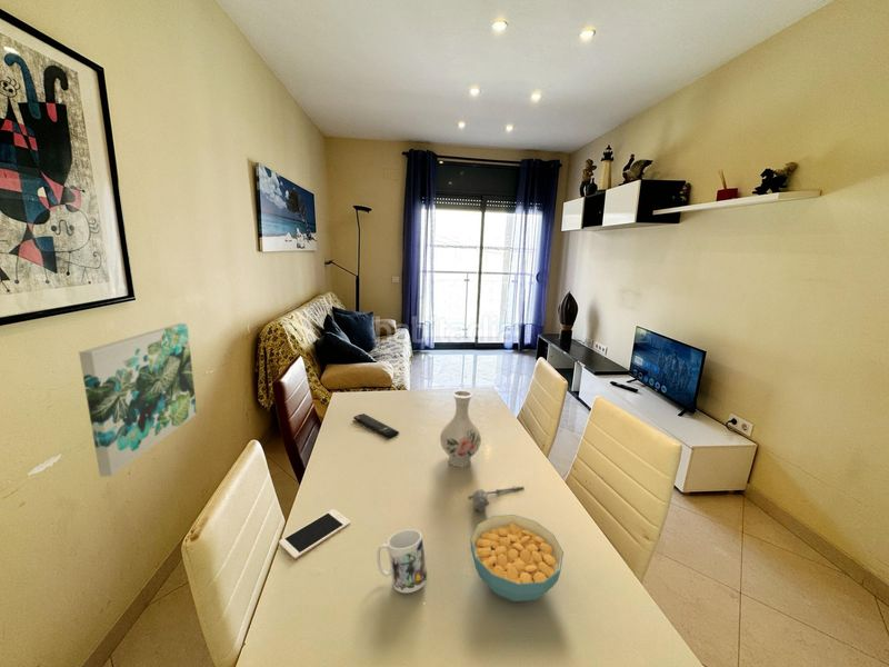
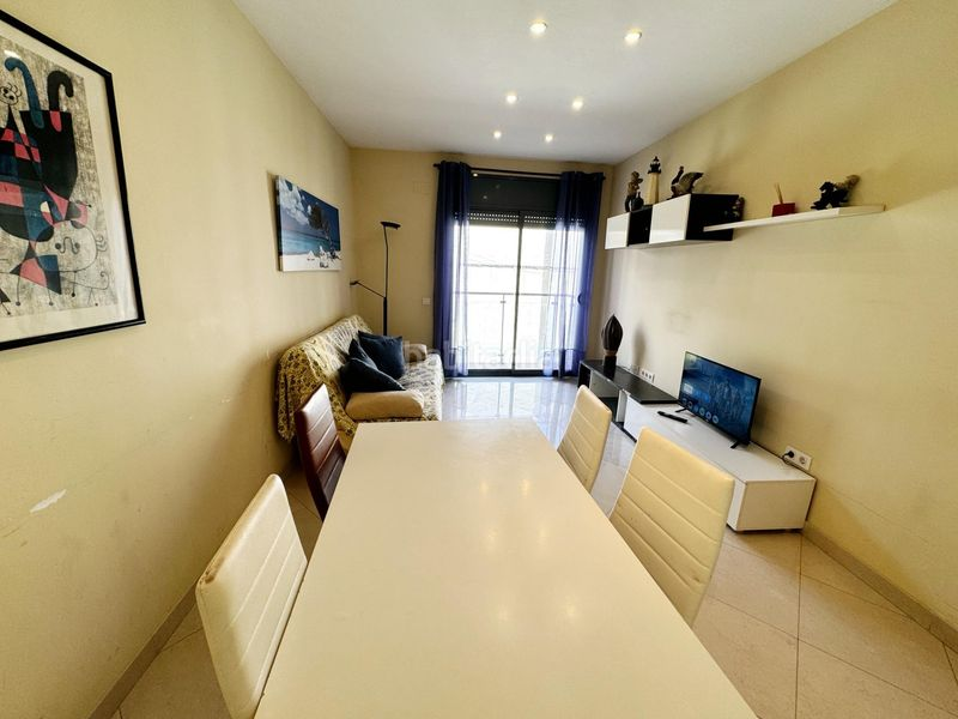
- cell phone (316, 531)
- spoon (501, 491)
- vase (460, 427)
- cereal bowl (513, 564)
- remote control (374, 425)
- wall art (149, 389)
- mug (401, 561)
